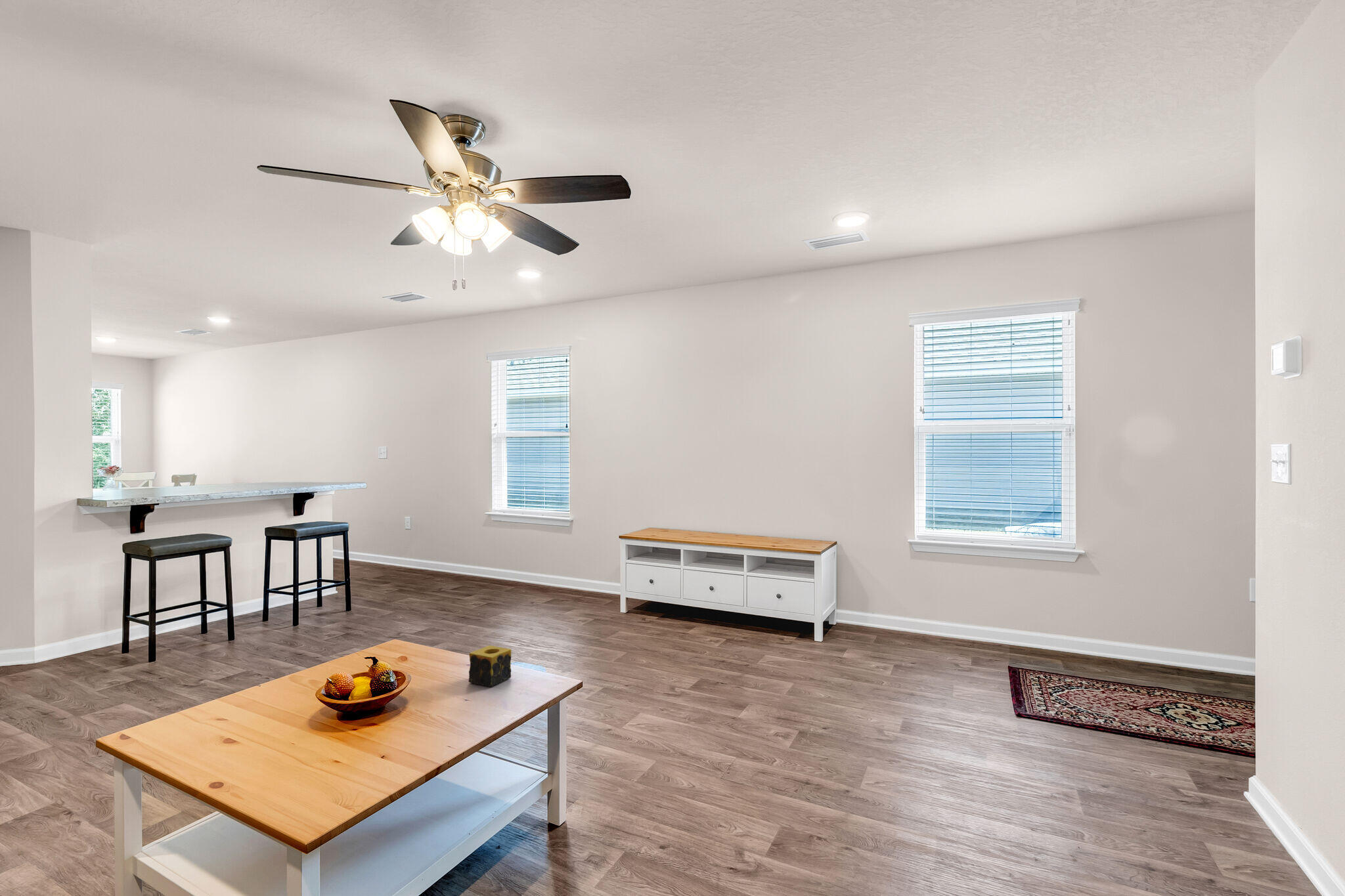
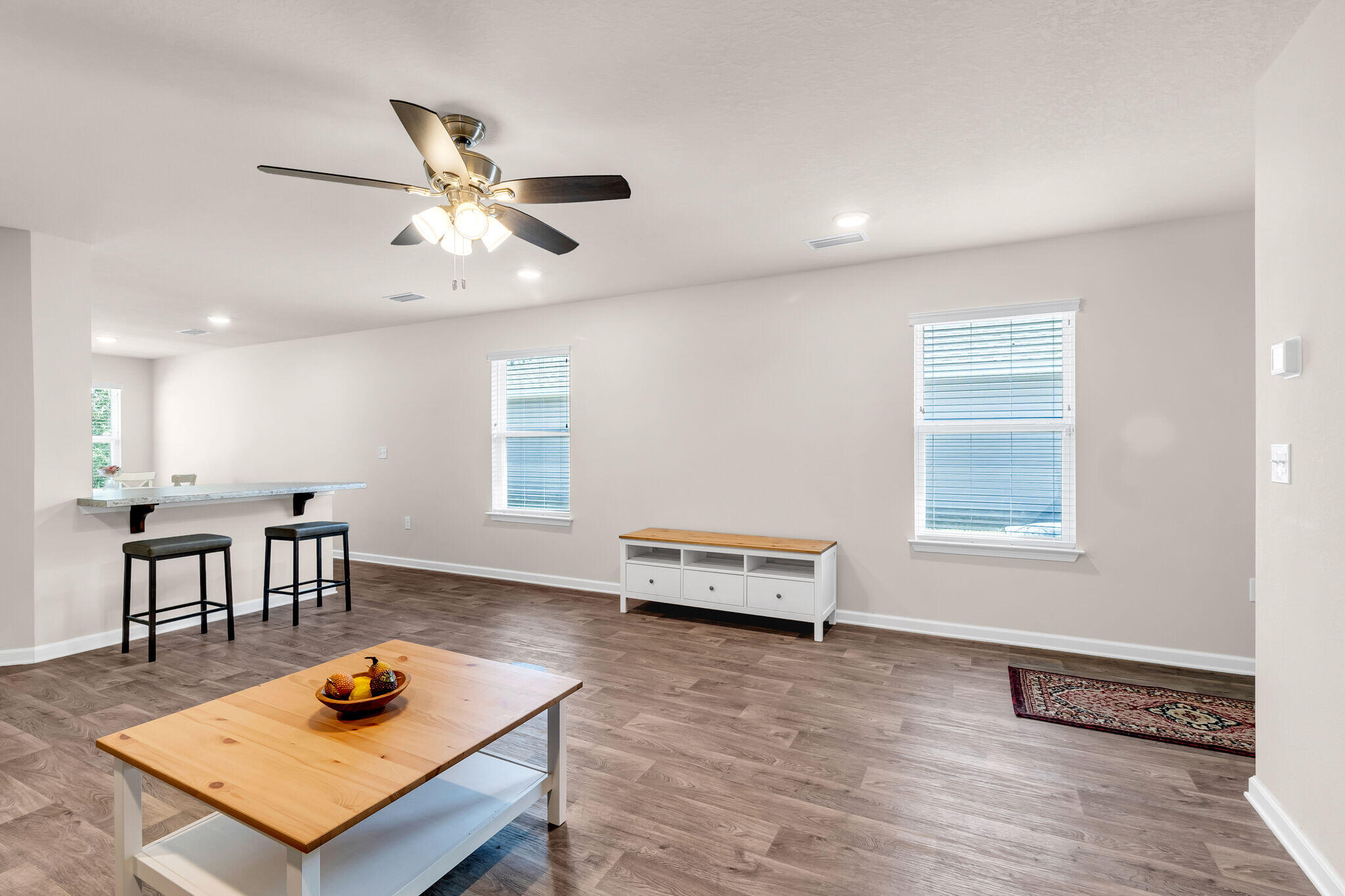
- candle (490, 666)
